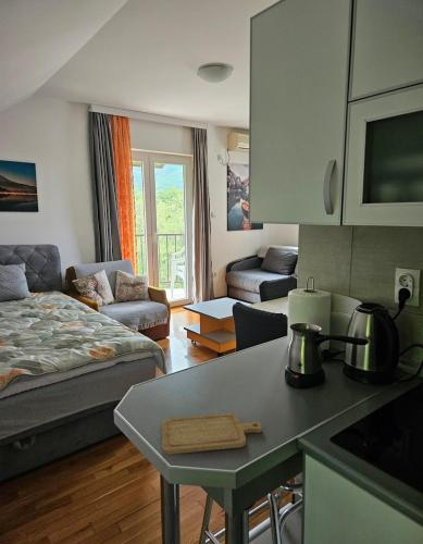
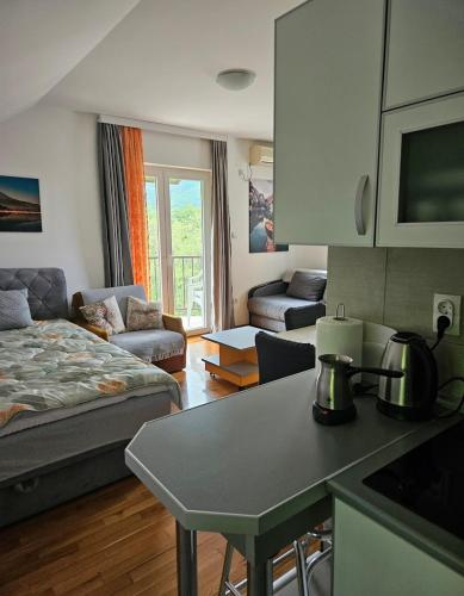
- chopping board (212, 431)
